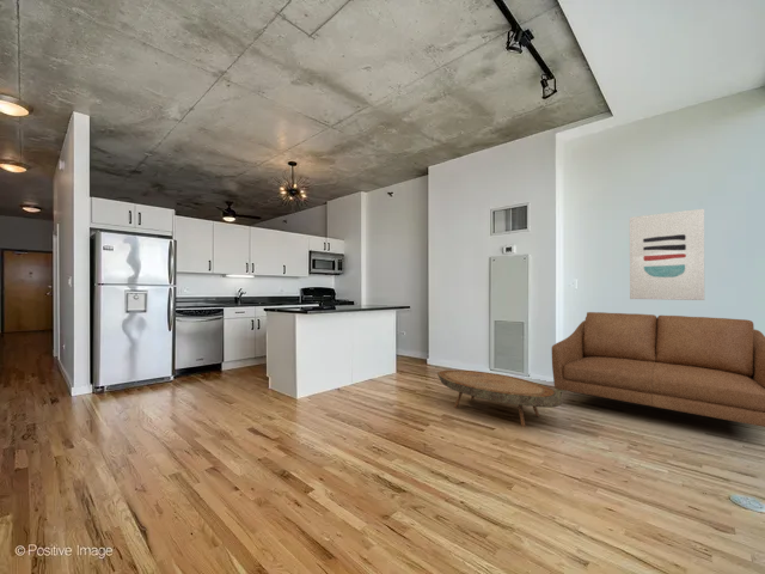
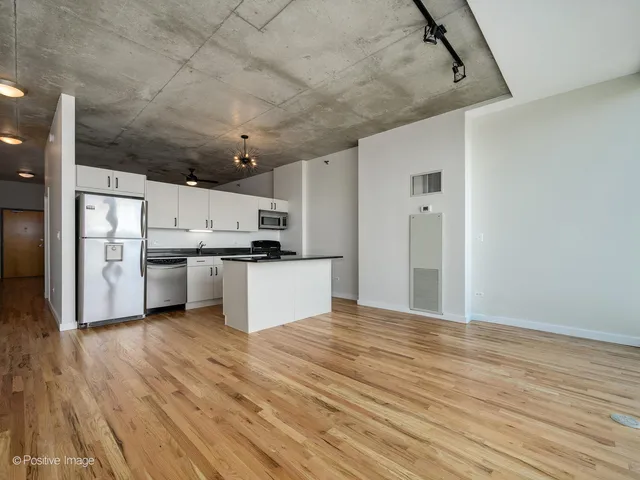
- wall art (665, 256)
- sofa (656, 364)
- coffee table (492, 396)
